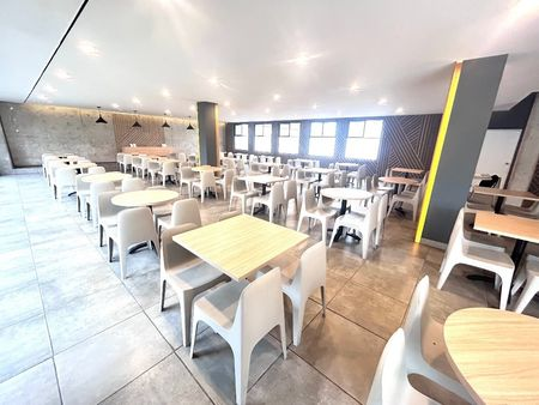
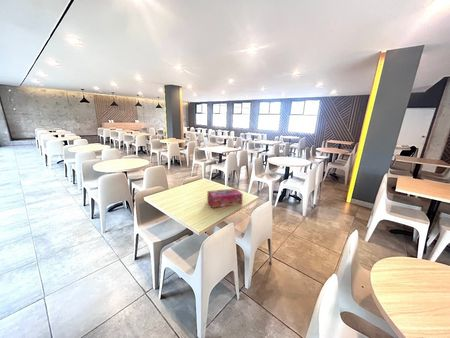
+ tissue box (224, 197)
